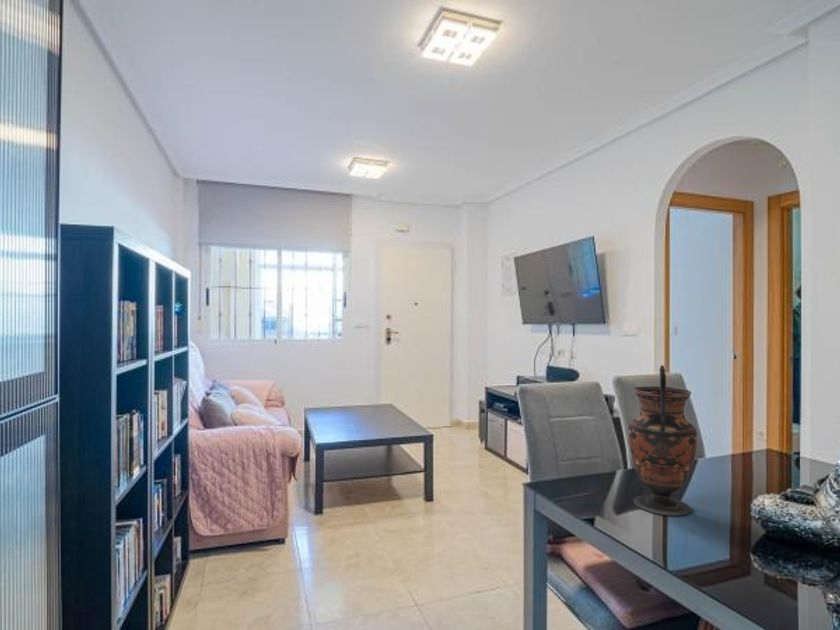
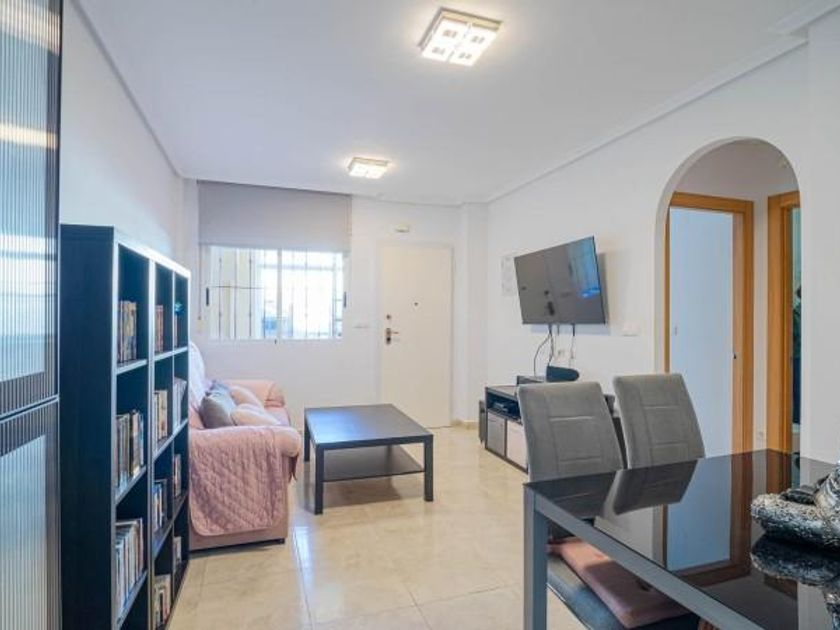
- vase (661, 436)
